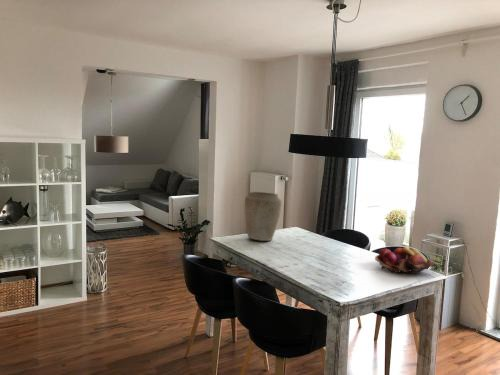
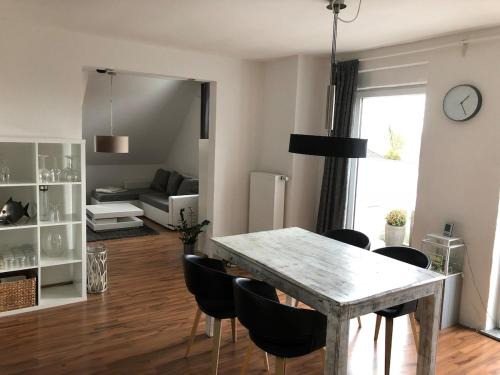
- vase (262, 215)
- fruit basket (404, 258)
